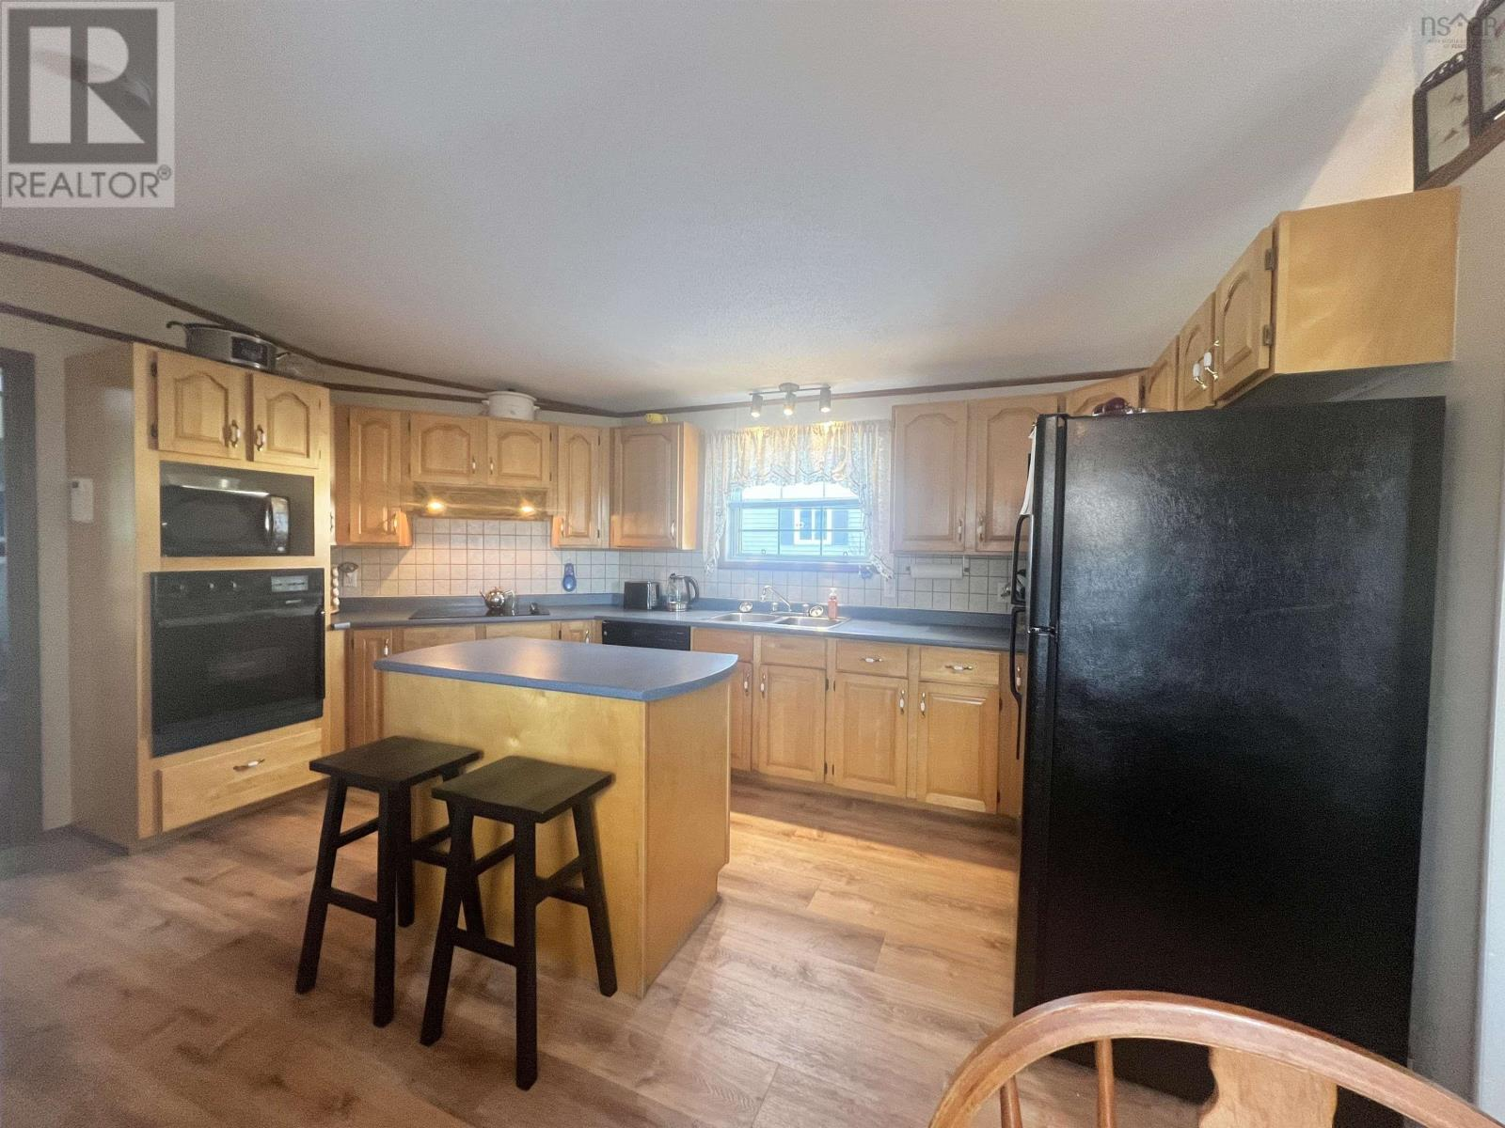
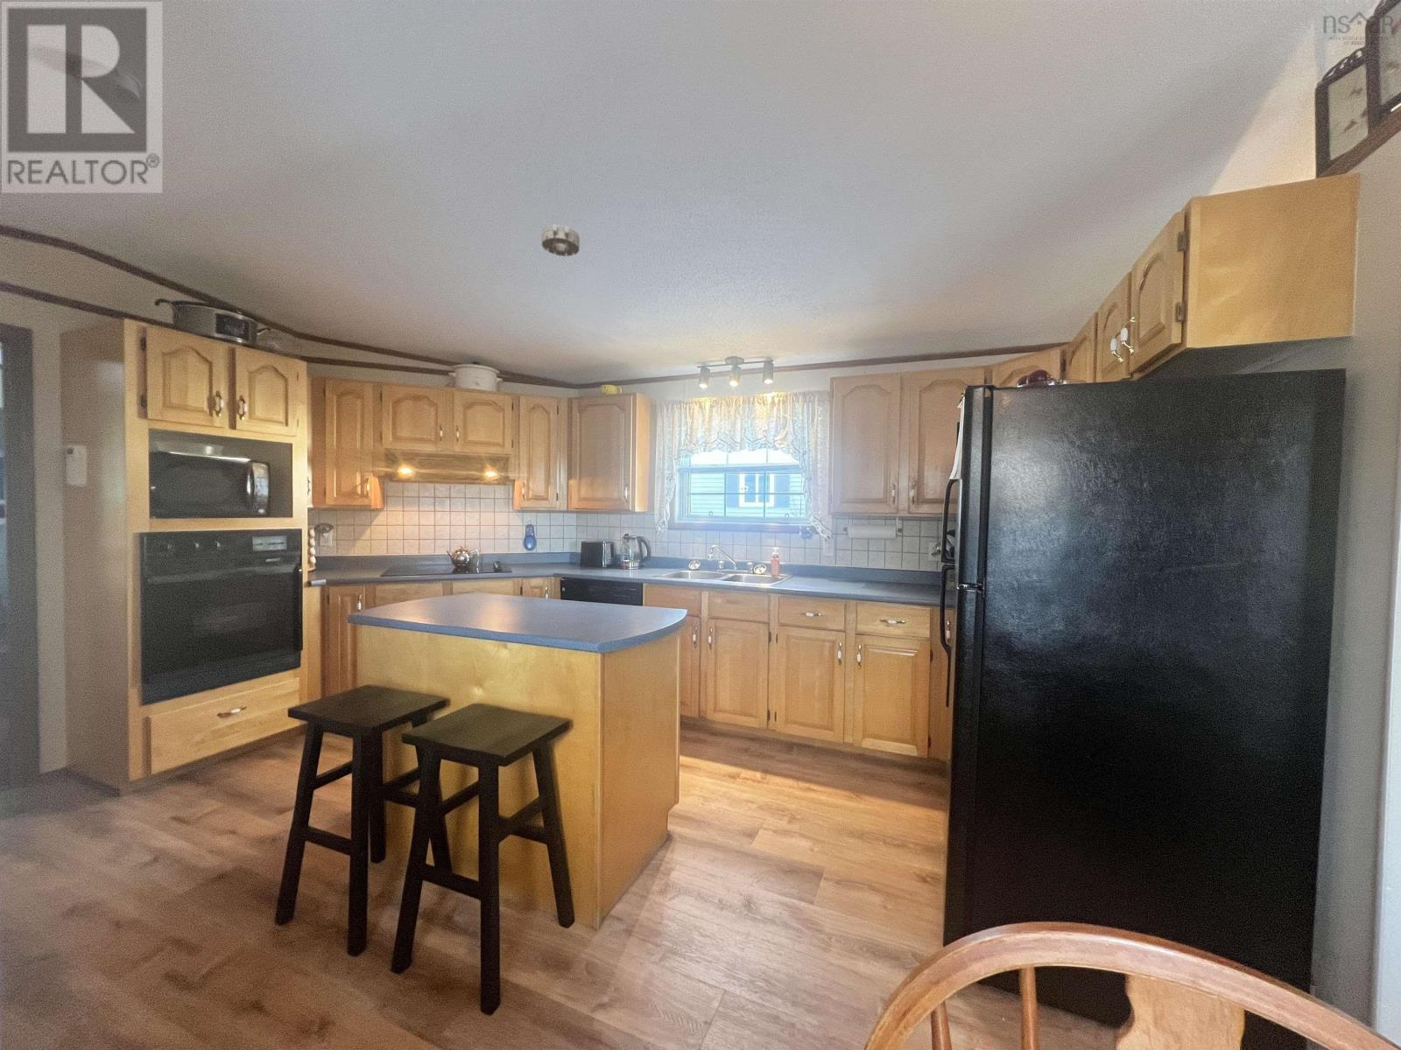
+ smoke detector (560, 239)
